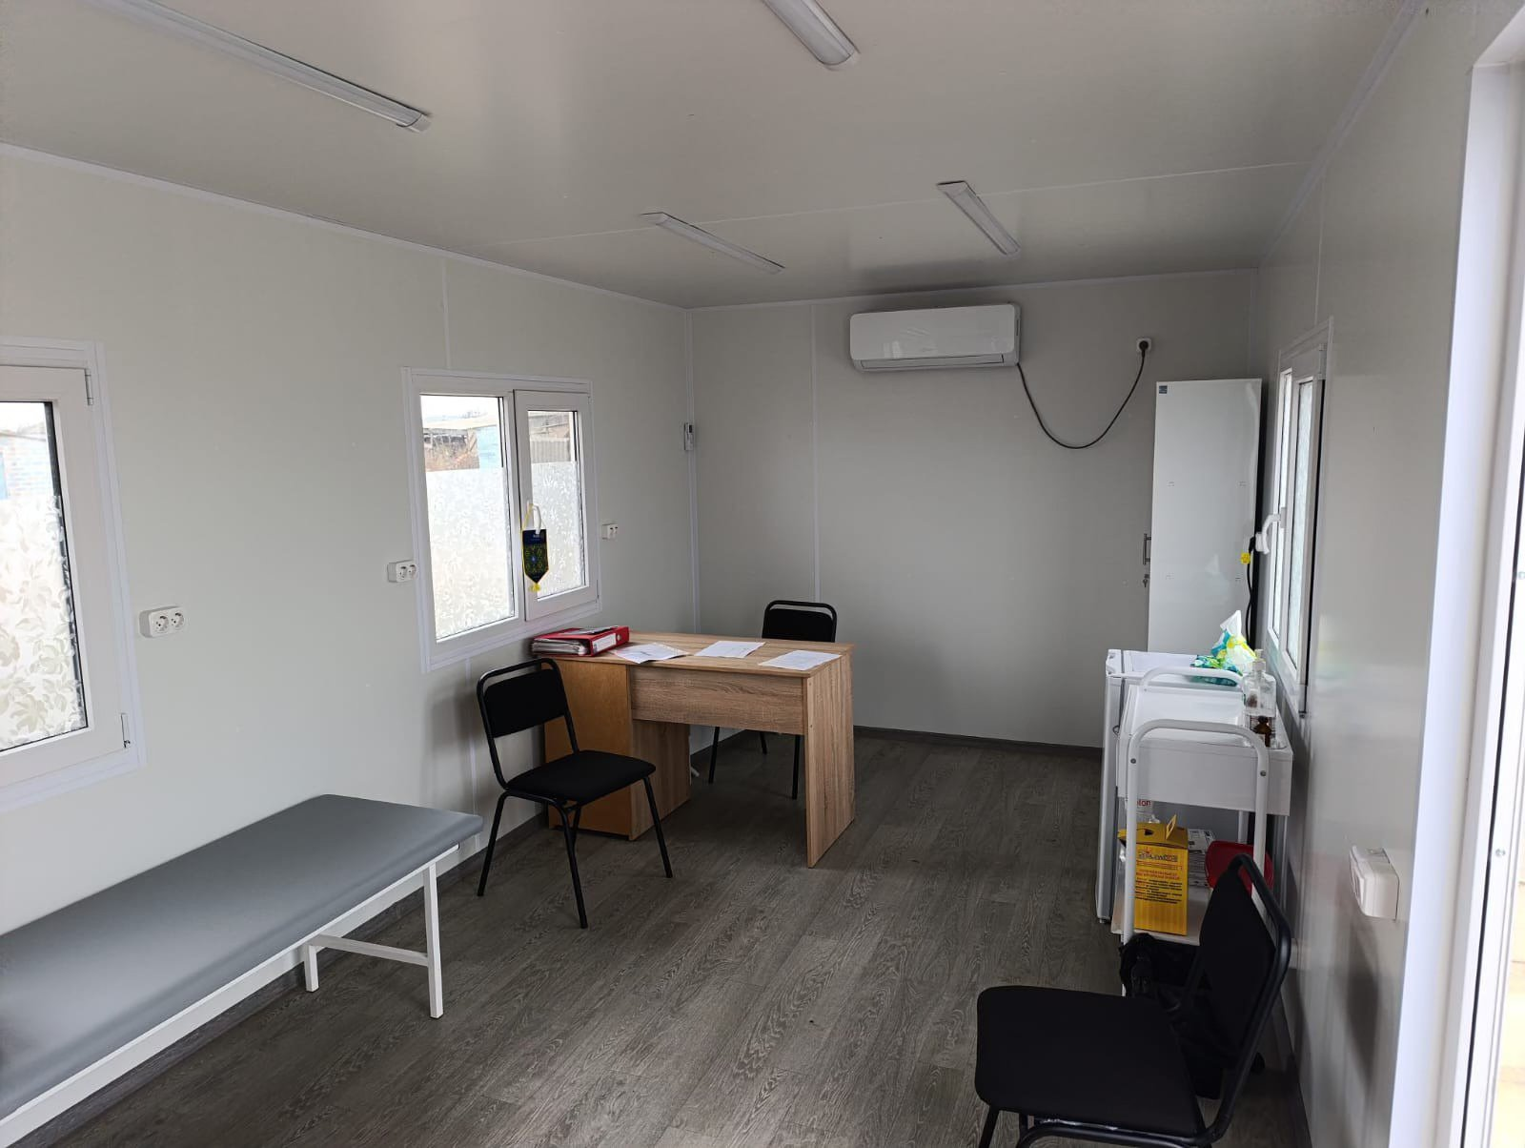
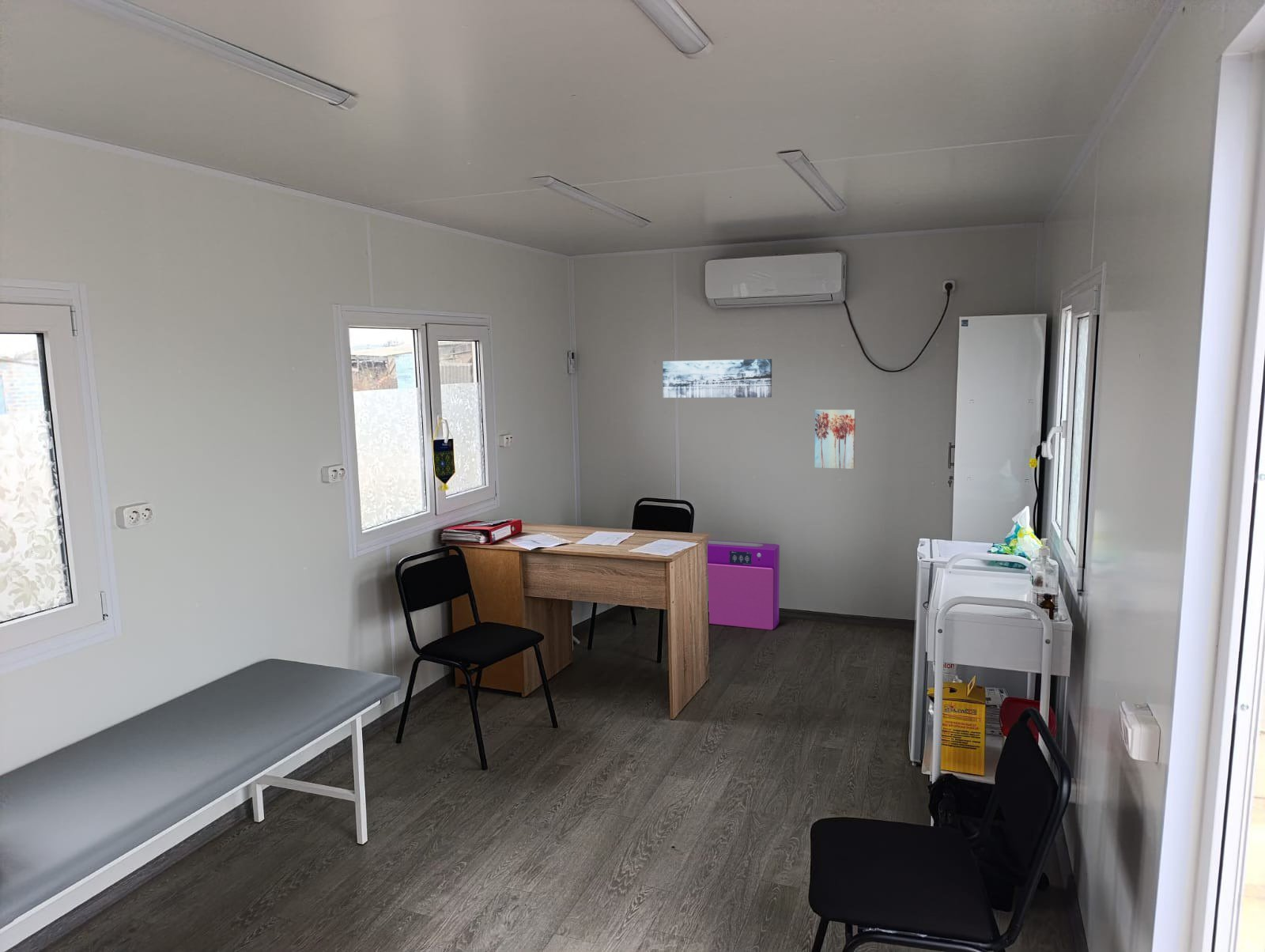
+ wall art (834, 439)
+ air purifier (730, 582)
+ wall art (716, 379)
